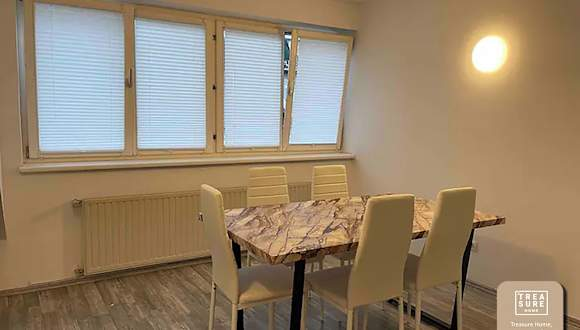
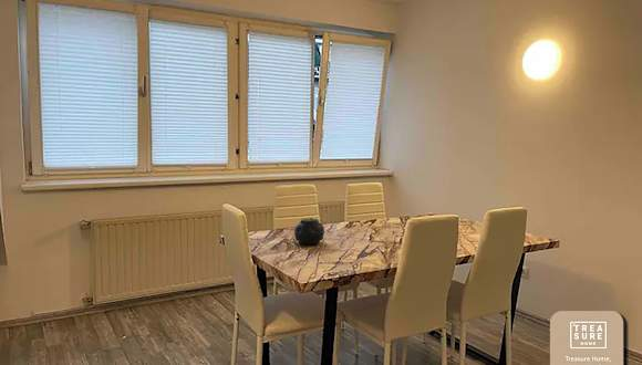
+ teapot (308, 231)
